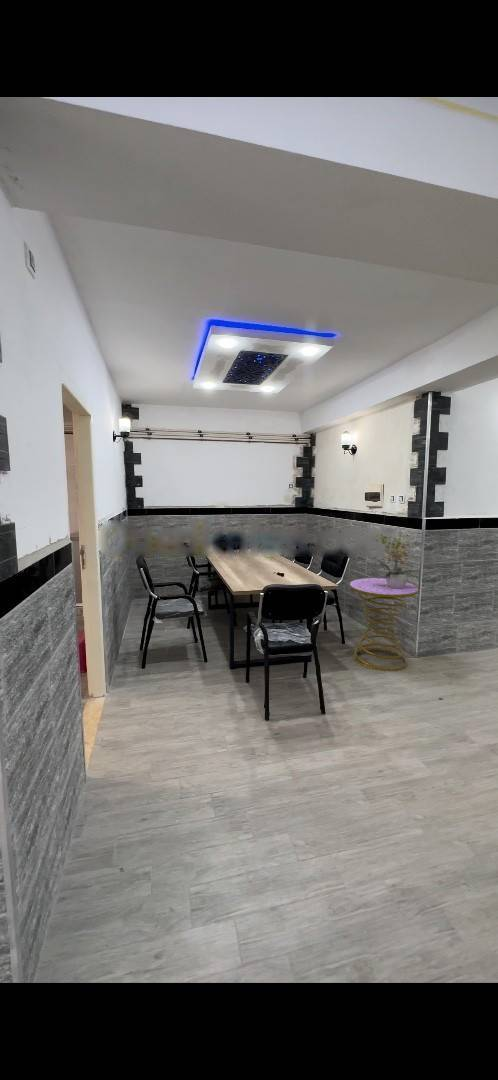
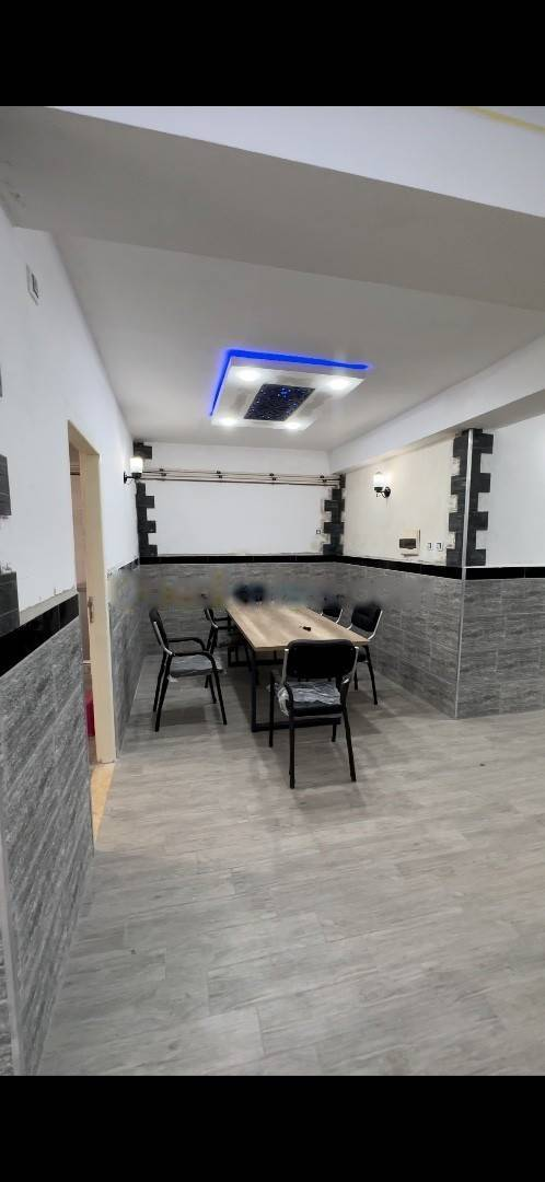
- potted plant (394, 559)
- side table (381, 623)
